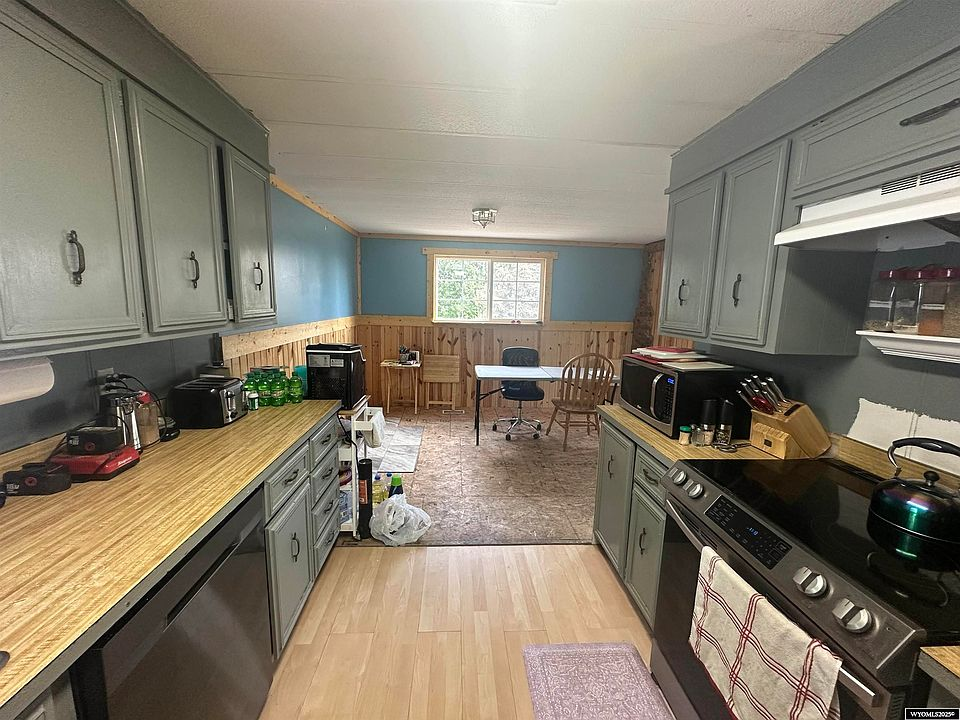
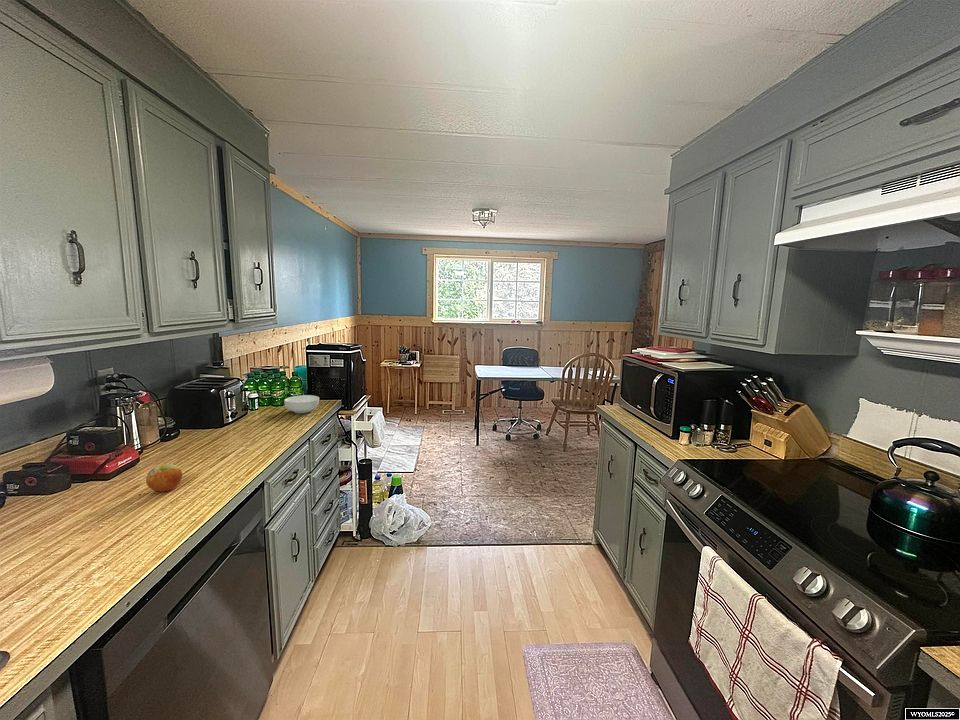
+ cereal bowl (302, 404)
+ apple (164, 477)
